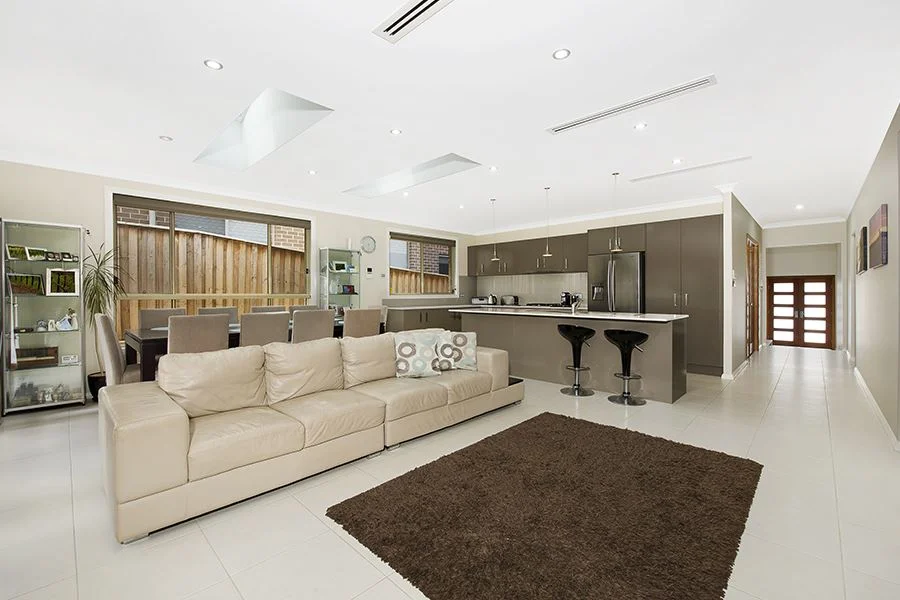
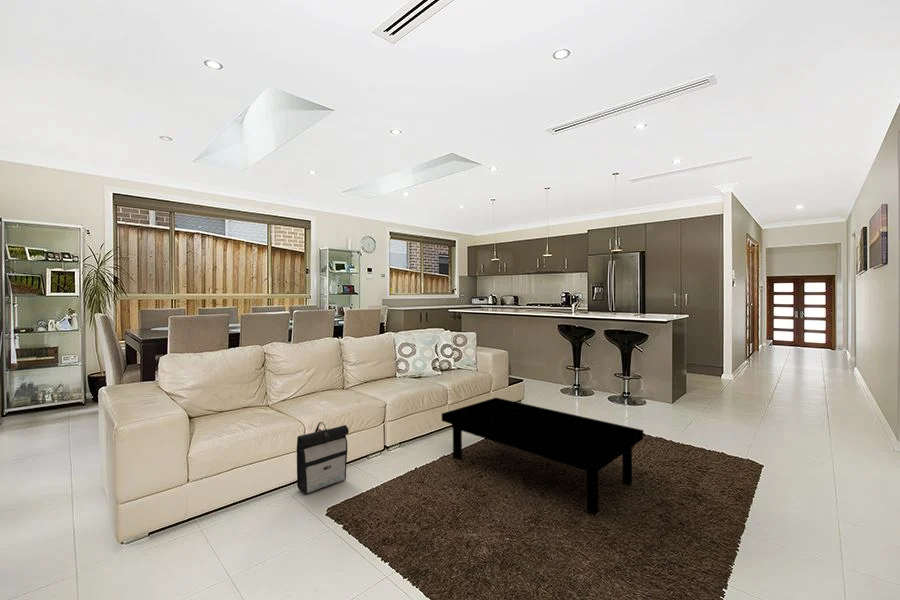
+ coffee table (535, 445)
+ backpack (322, 454)
